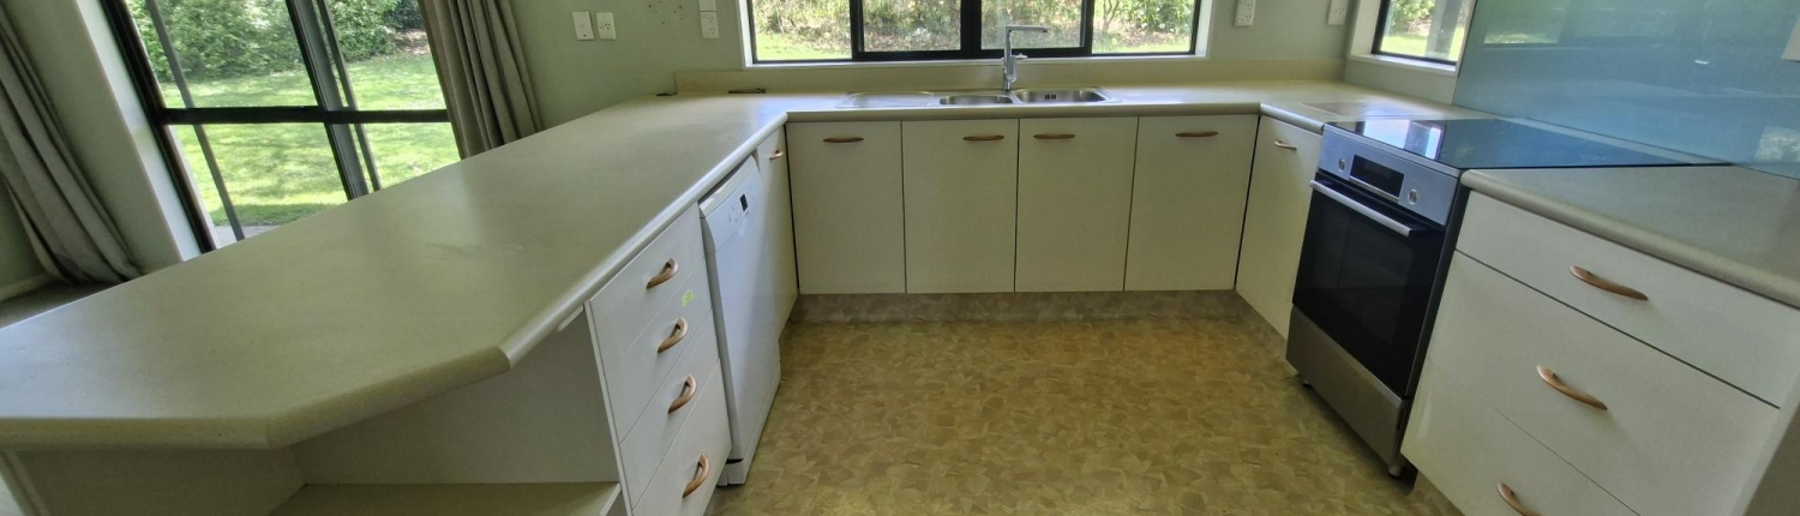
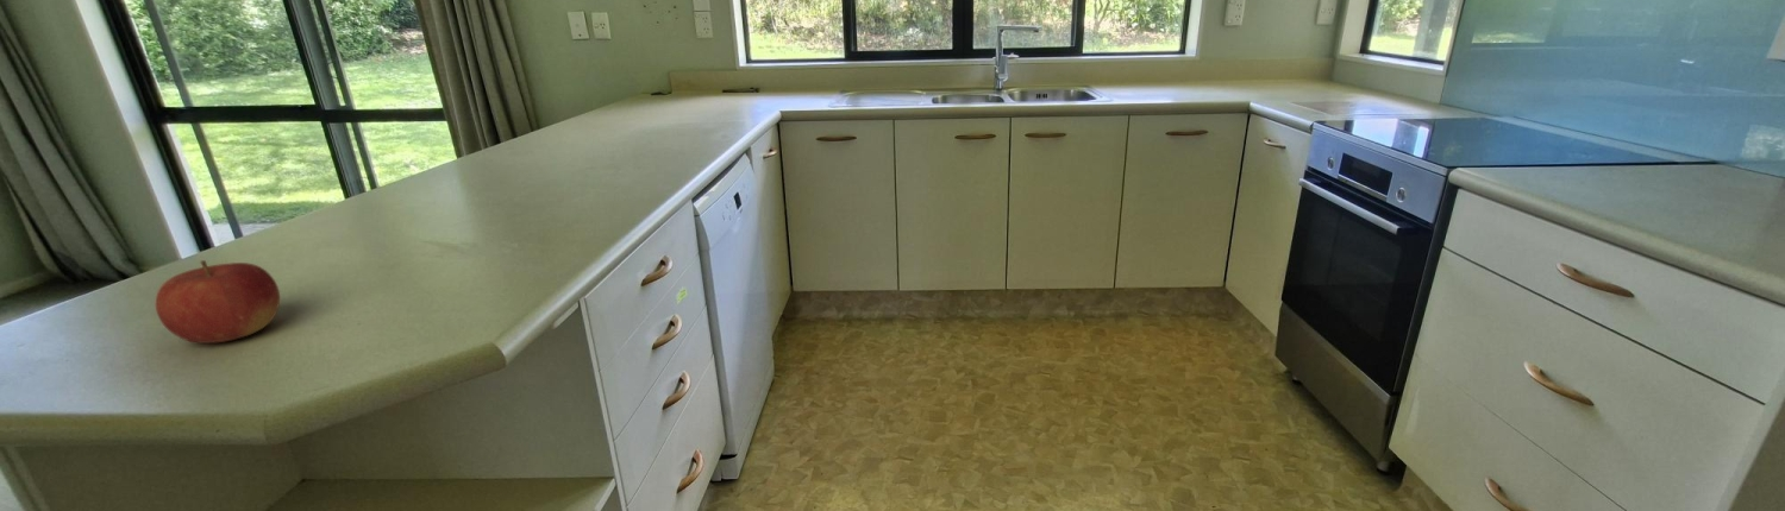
+ fruit (219, 297)
